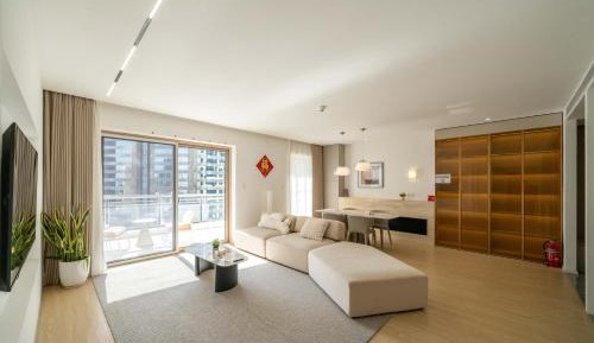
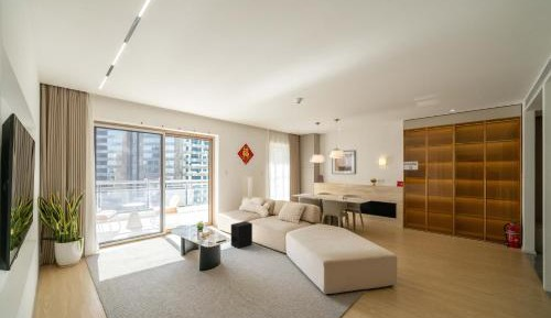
+ speaker (241, 233)
